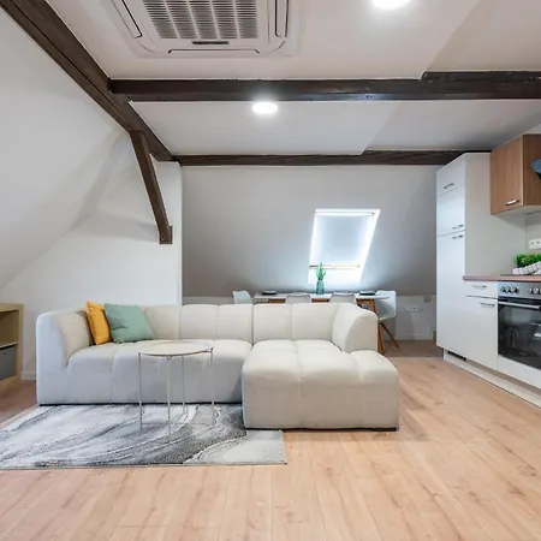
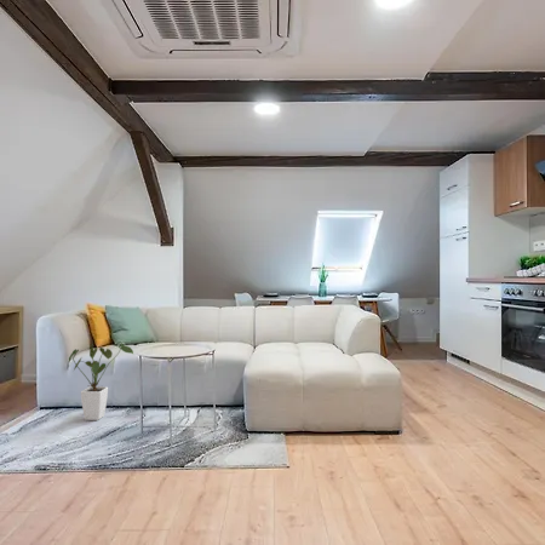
+ house plant (98, 380)
